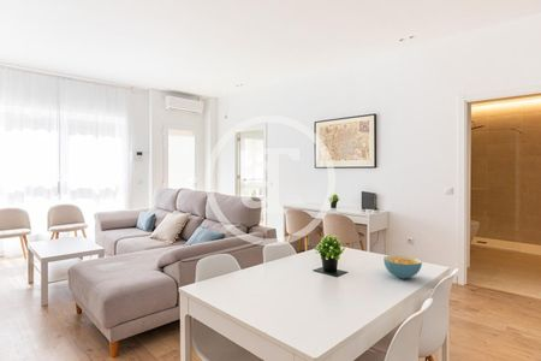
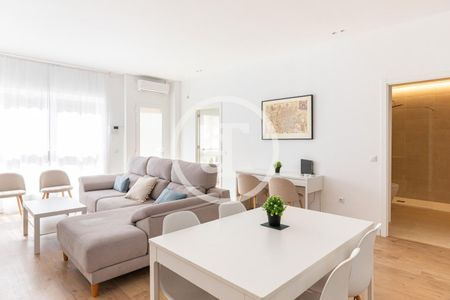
- cereal bowl (402, 267)
